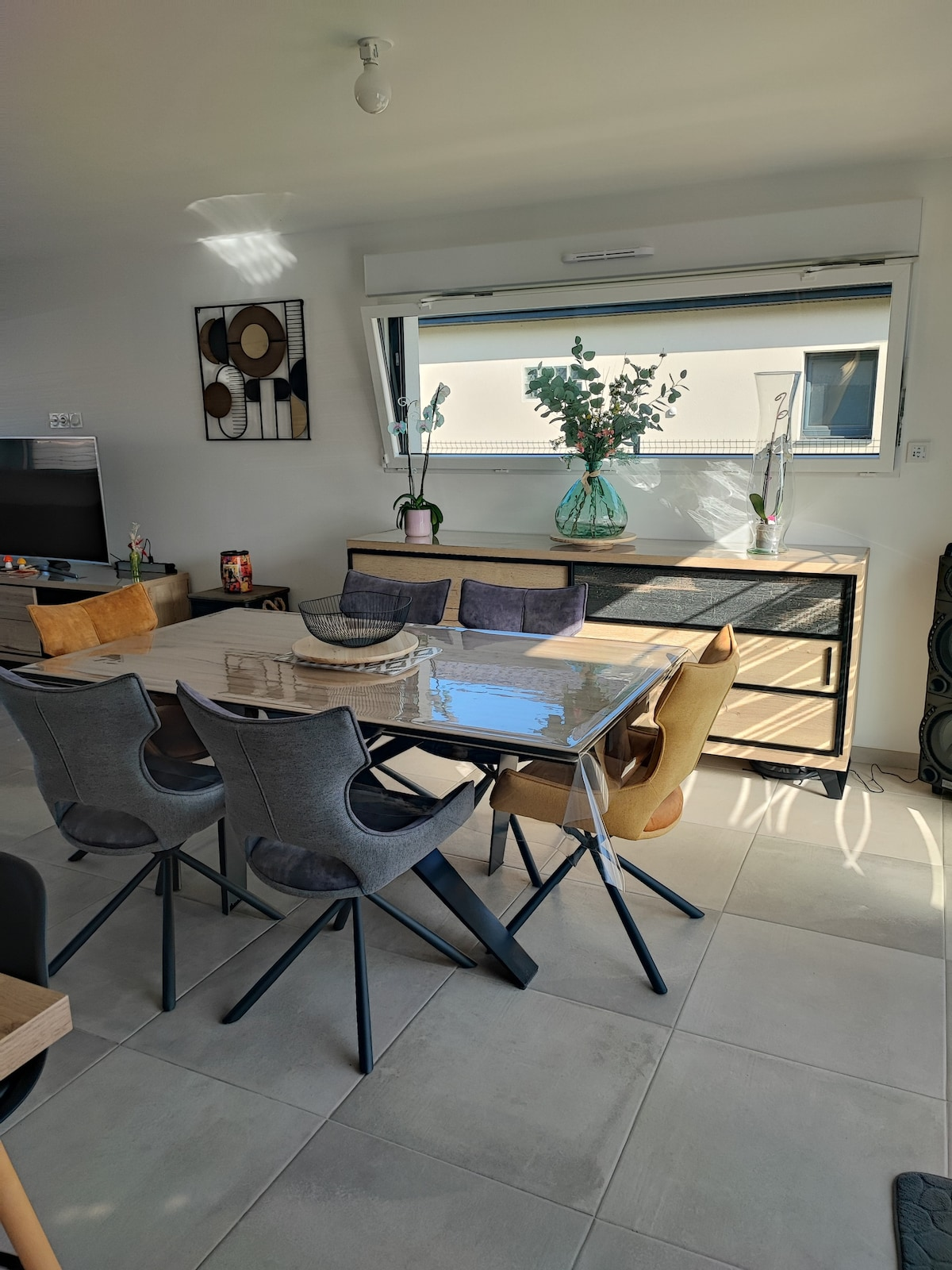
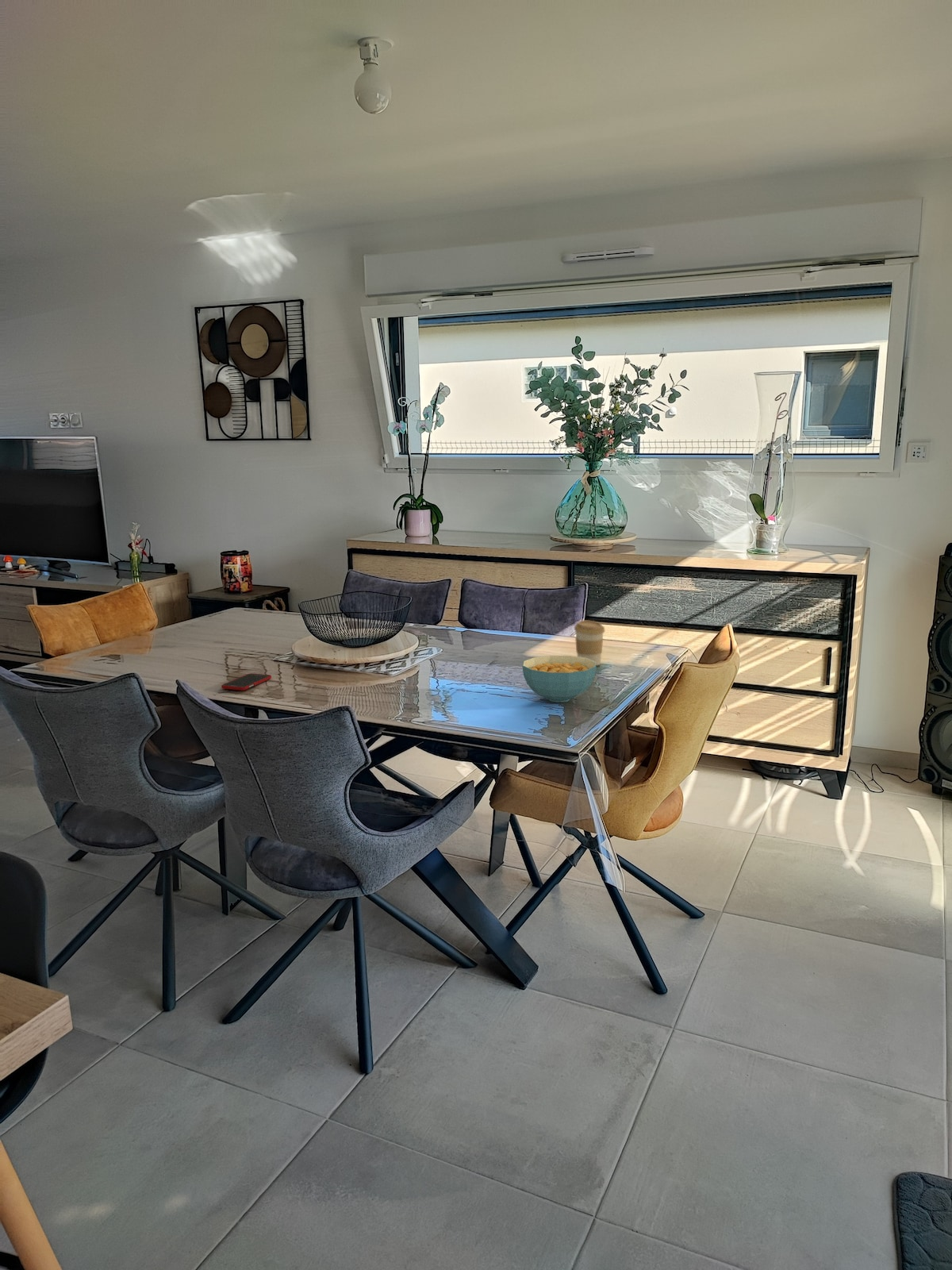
+ cereal bowl (559, 681)
+ coffee cup (589, 642)
+ cell phone (247, 681)
